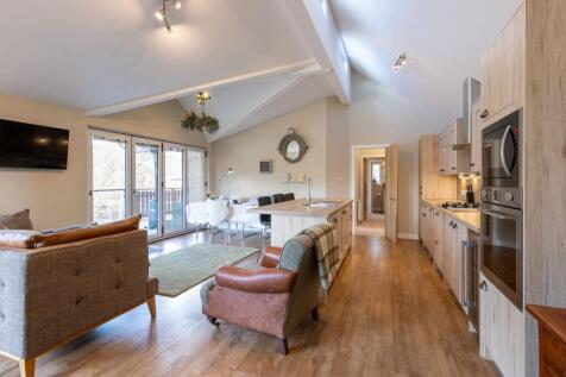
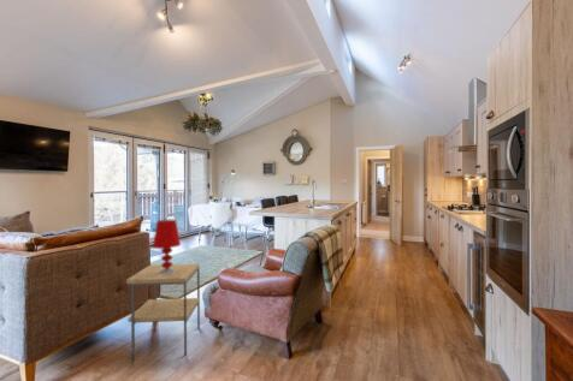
+ side table (166, 305)
+ table lamp (166, 245)
